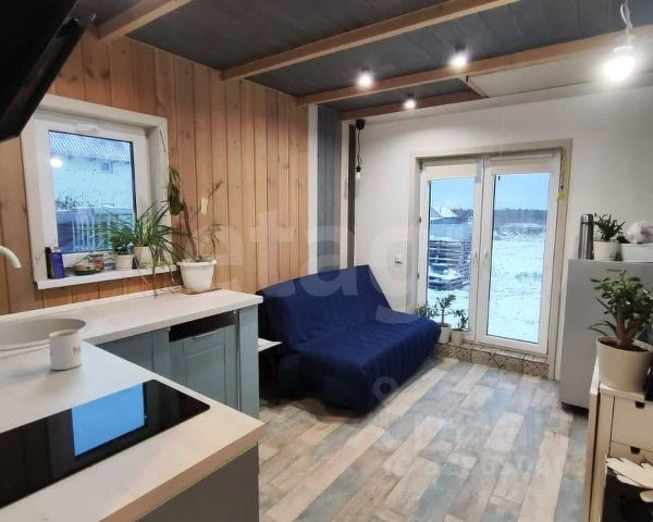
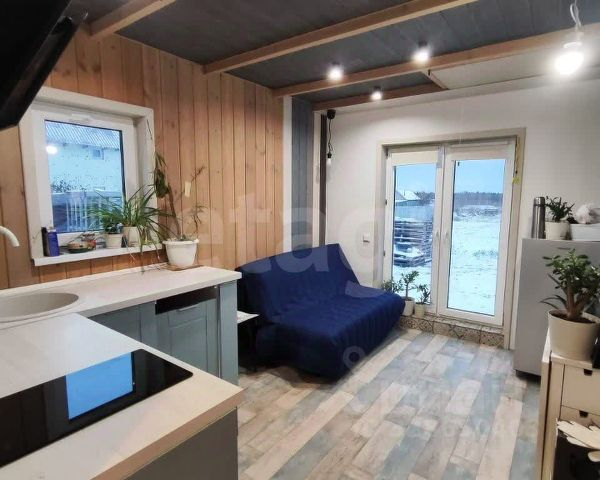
- mug (64, 348)
